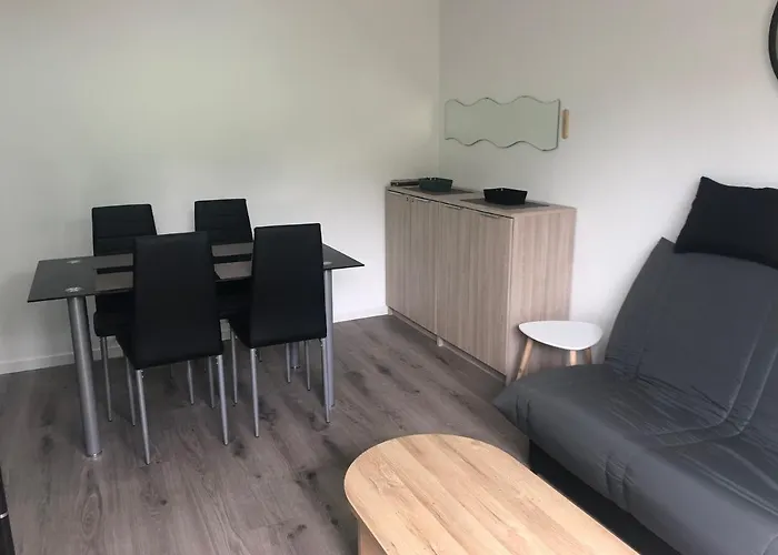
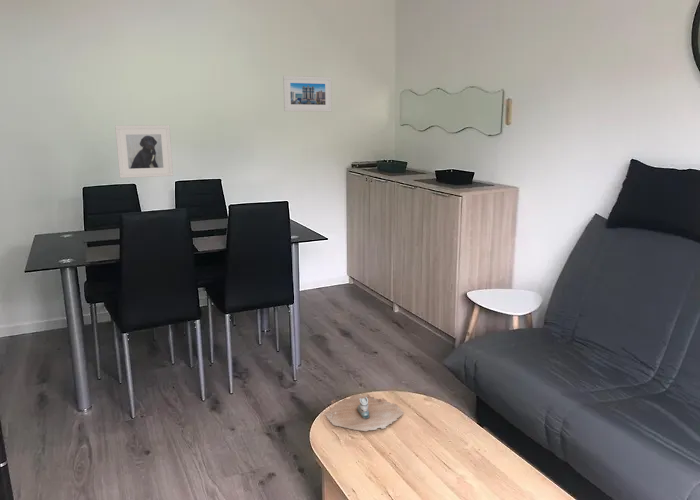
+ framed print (307, 94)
+ shoe (363, 404)
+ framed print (144, 151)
